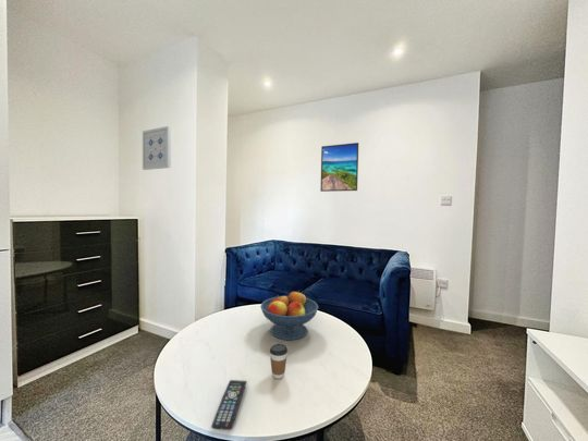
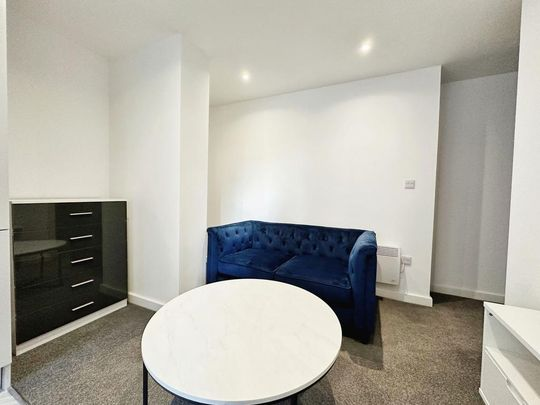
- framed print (339, 168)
- wall art (156, 148)
- remote control (231, 401)
- coffee cup (278, 360)
- fruit bowl (289, 313)
